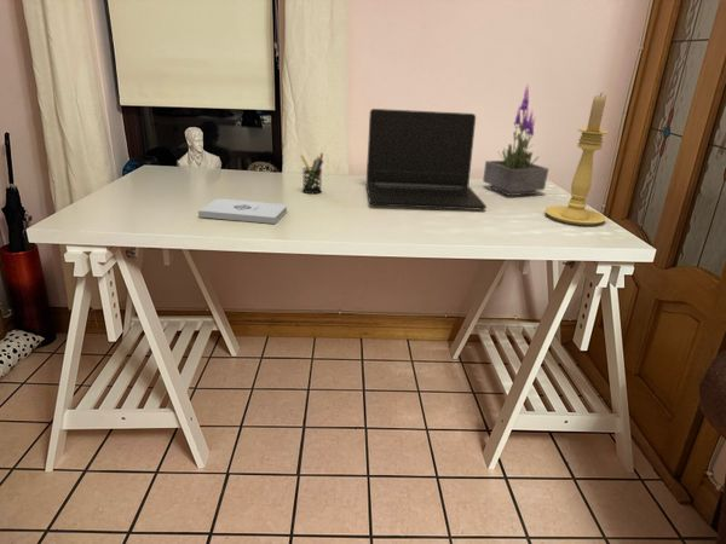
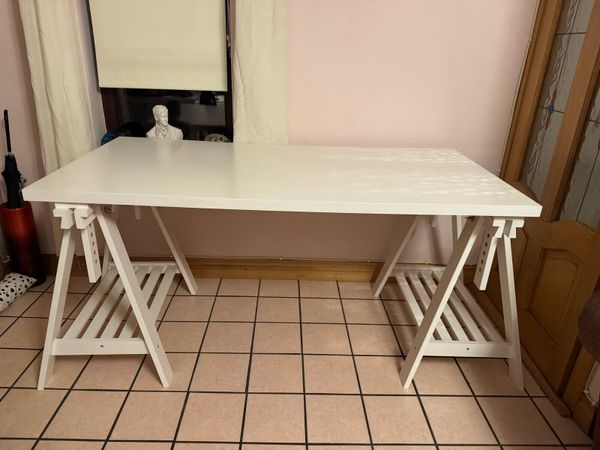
- notepad (244, 210)
- laptop (425, 157)
- potted plant (520, 139)
- pen holder (313, 172)
- candle holder (587, 157)
